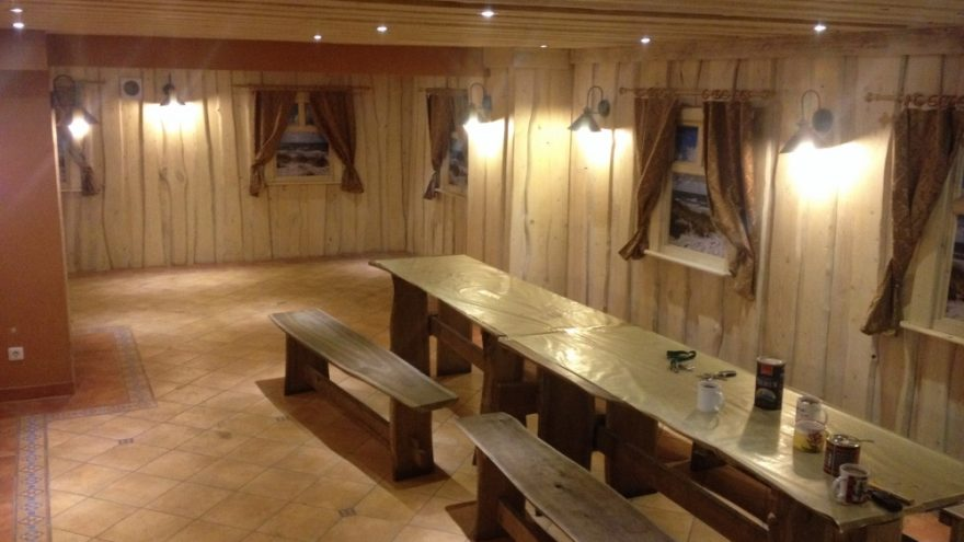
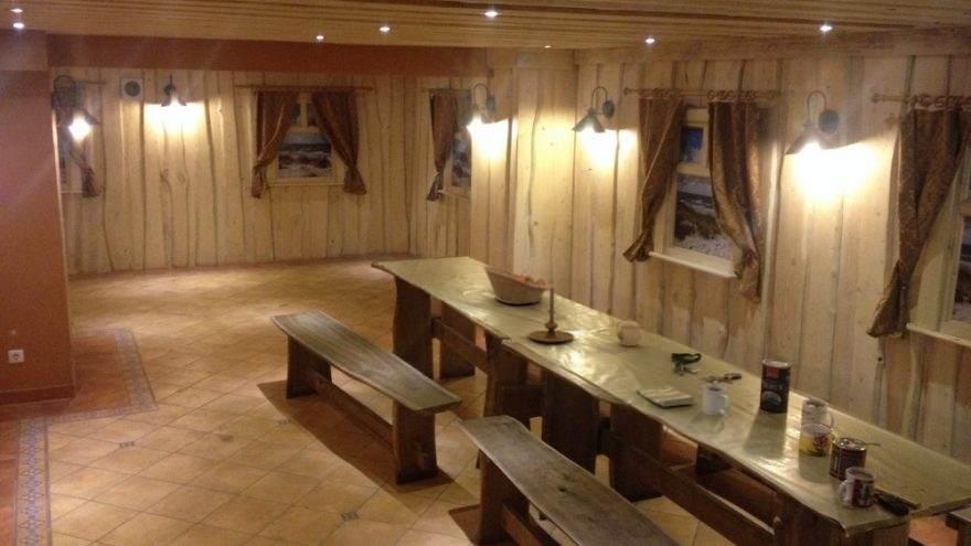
+ teapot (628, 331)
+ candle holder (551, 312)
+ dish towel (664, 394)
+ fruit basket (514, 282)
